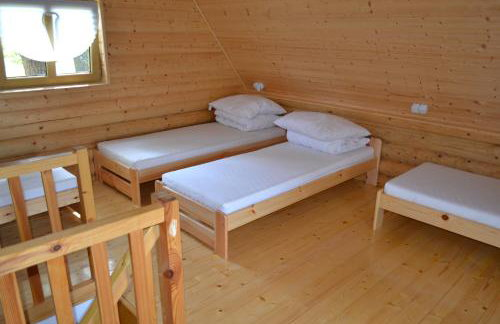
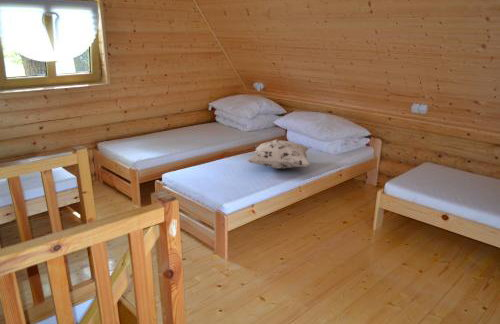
+ decorative pillow (279, 154)
